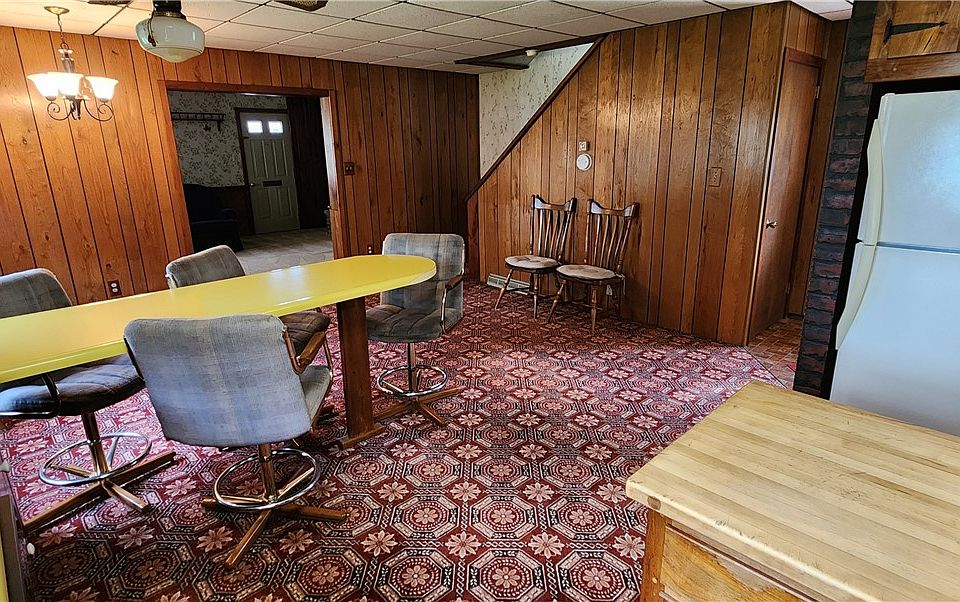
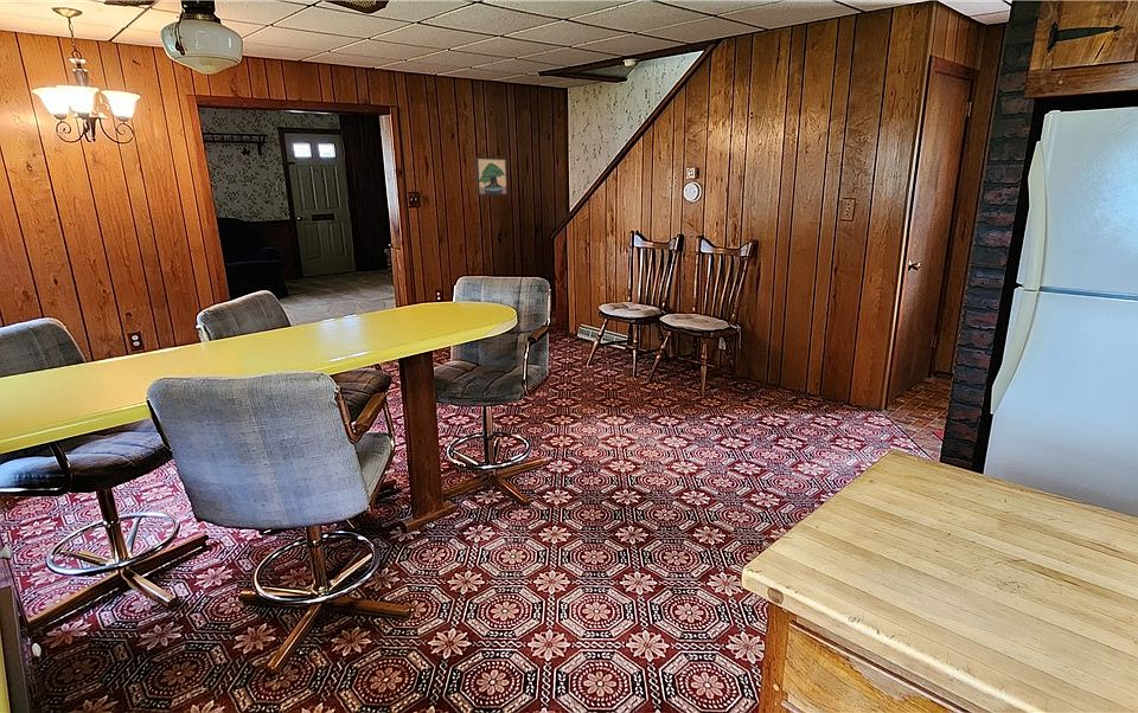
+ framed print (492, 176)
